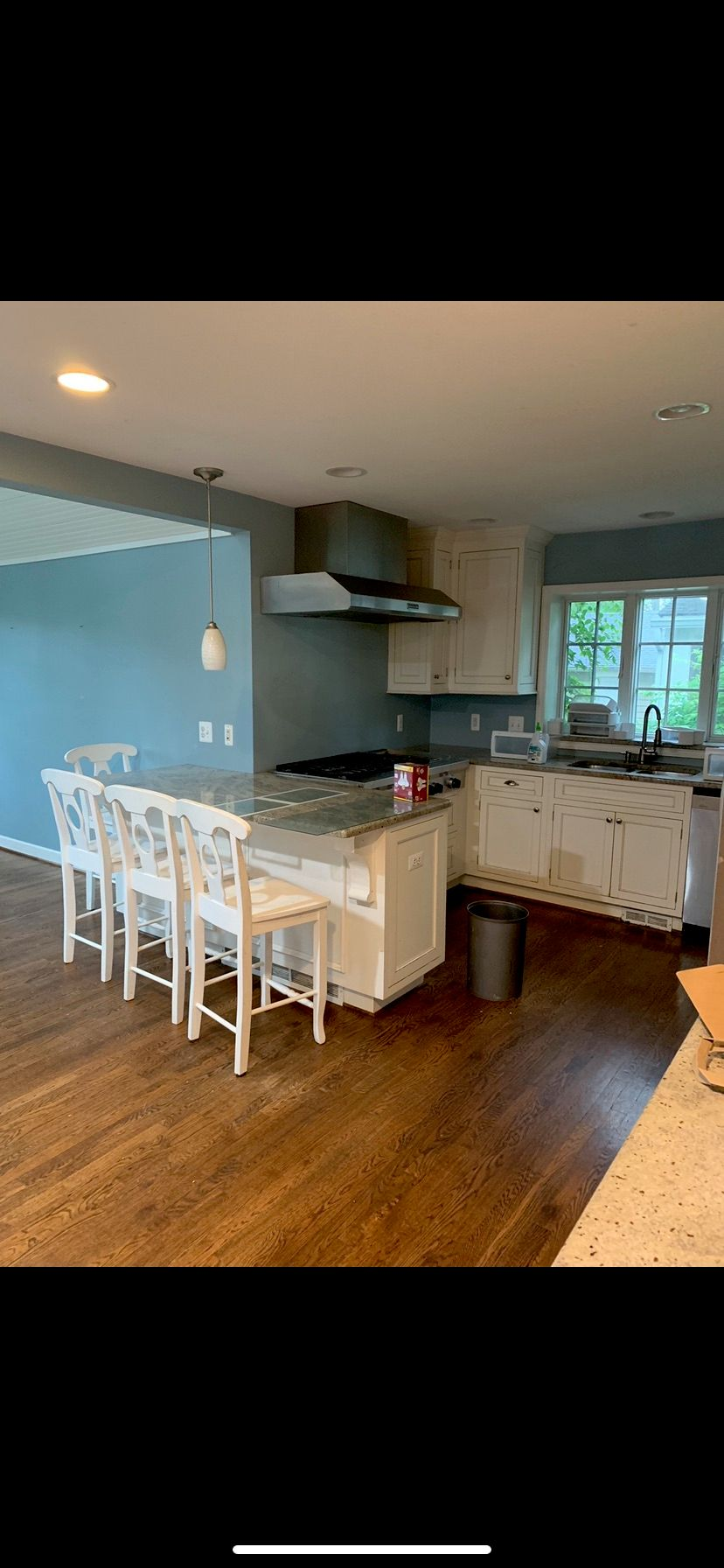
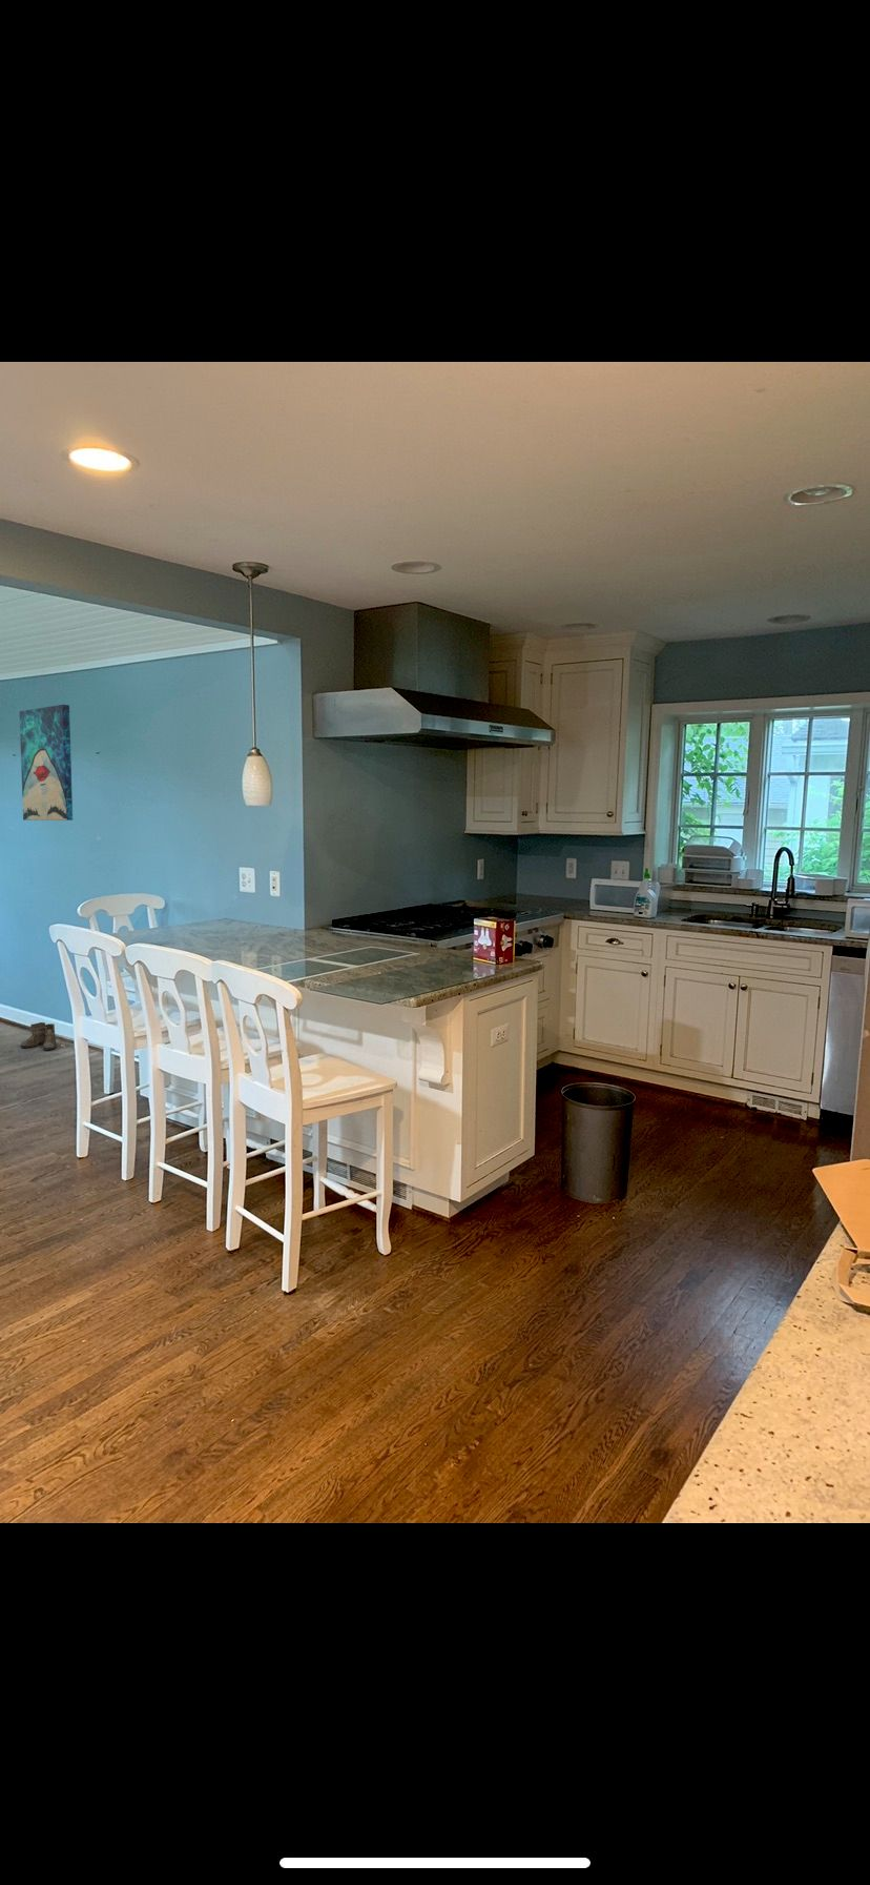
+ wall art (46, 763)
+ boots (40, 1035)
